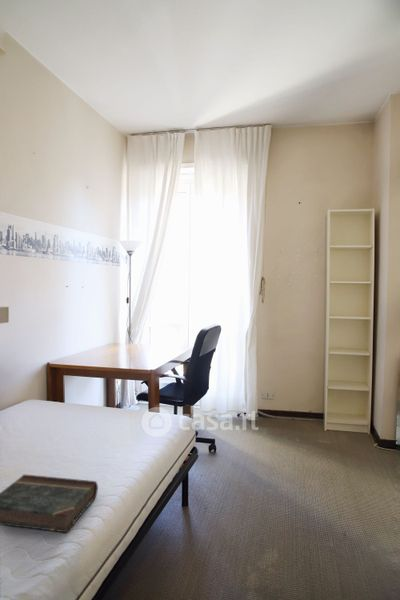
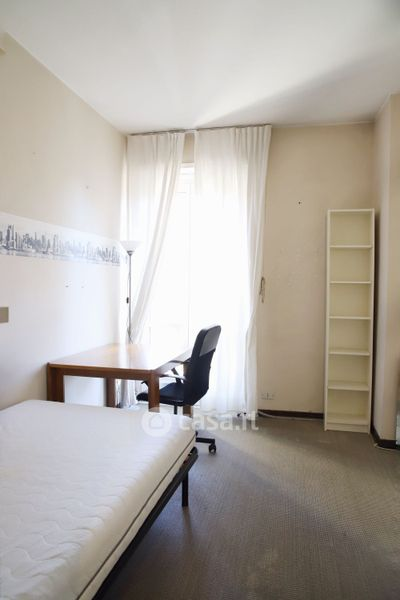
- book (44, 499)
